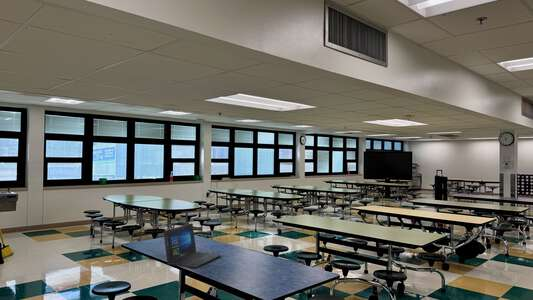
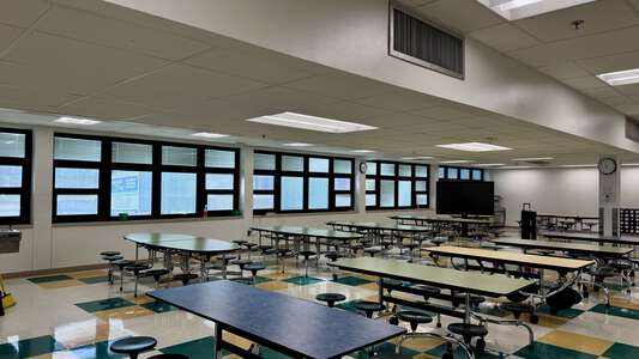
- laptop (193, 244)
